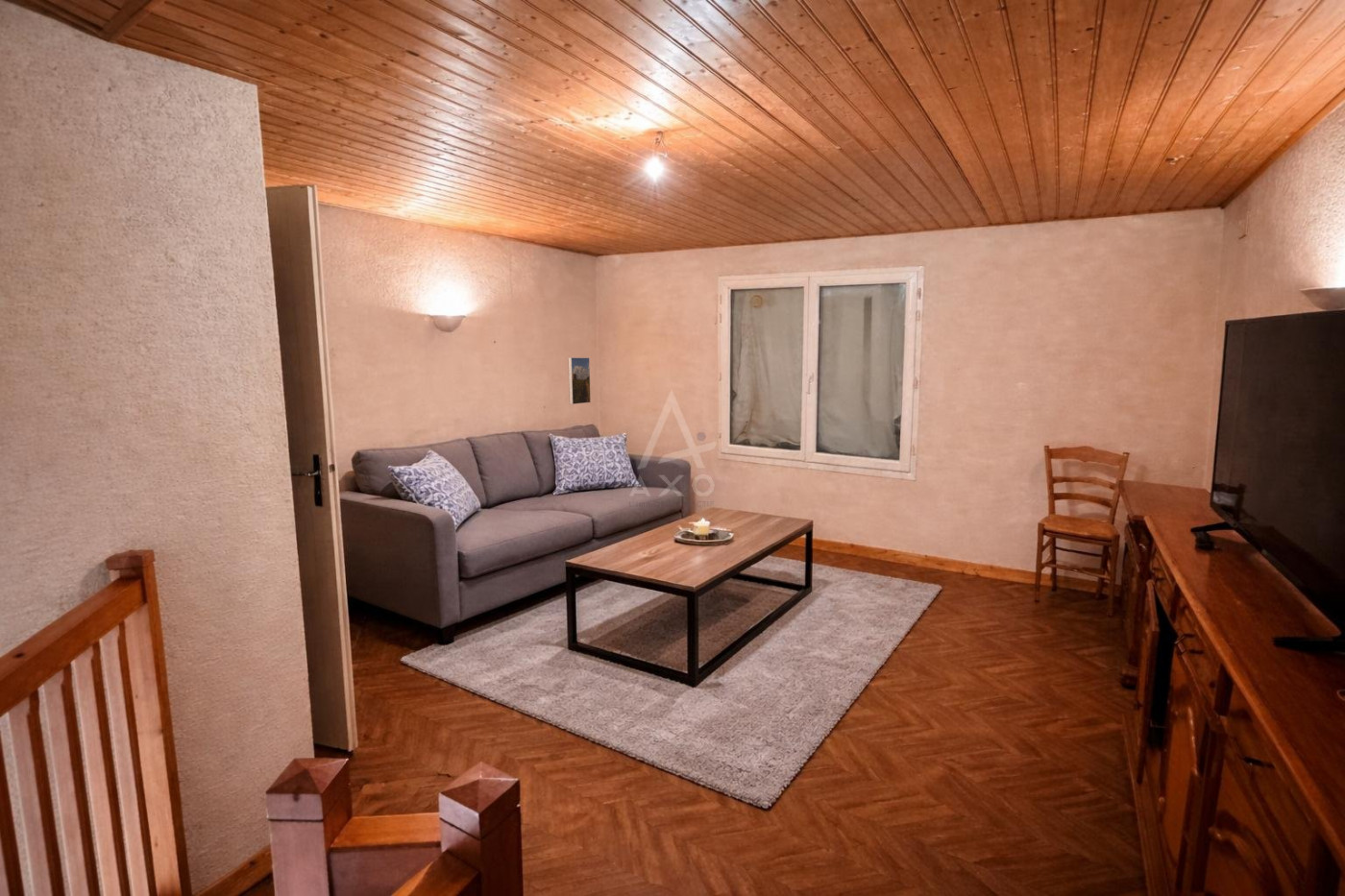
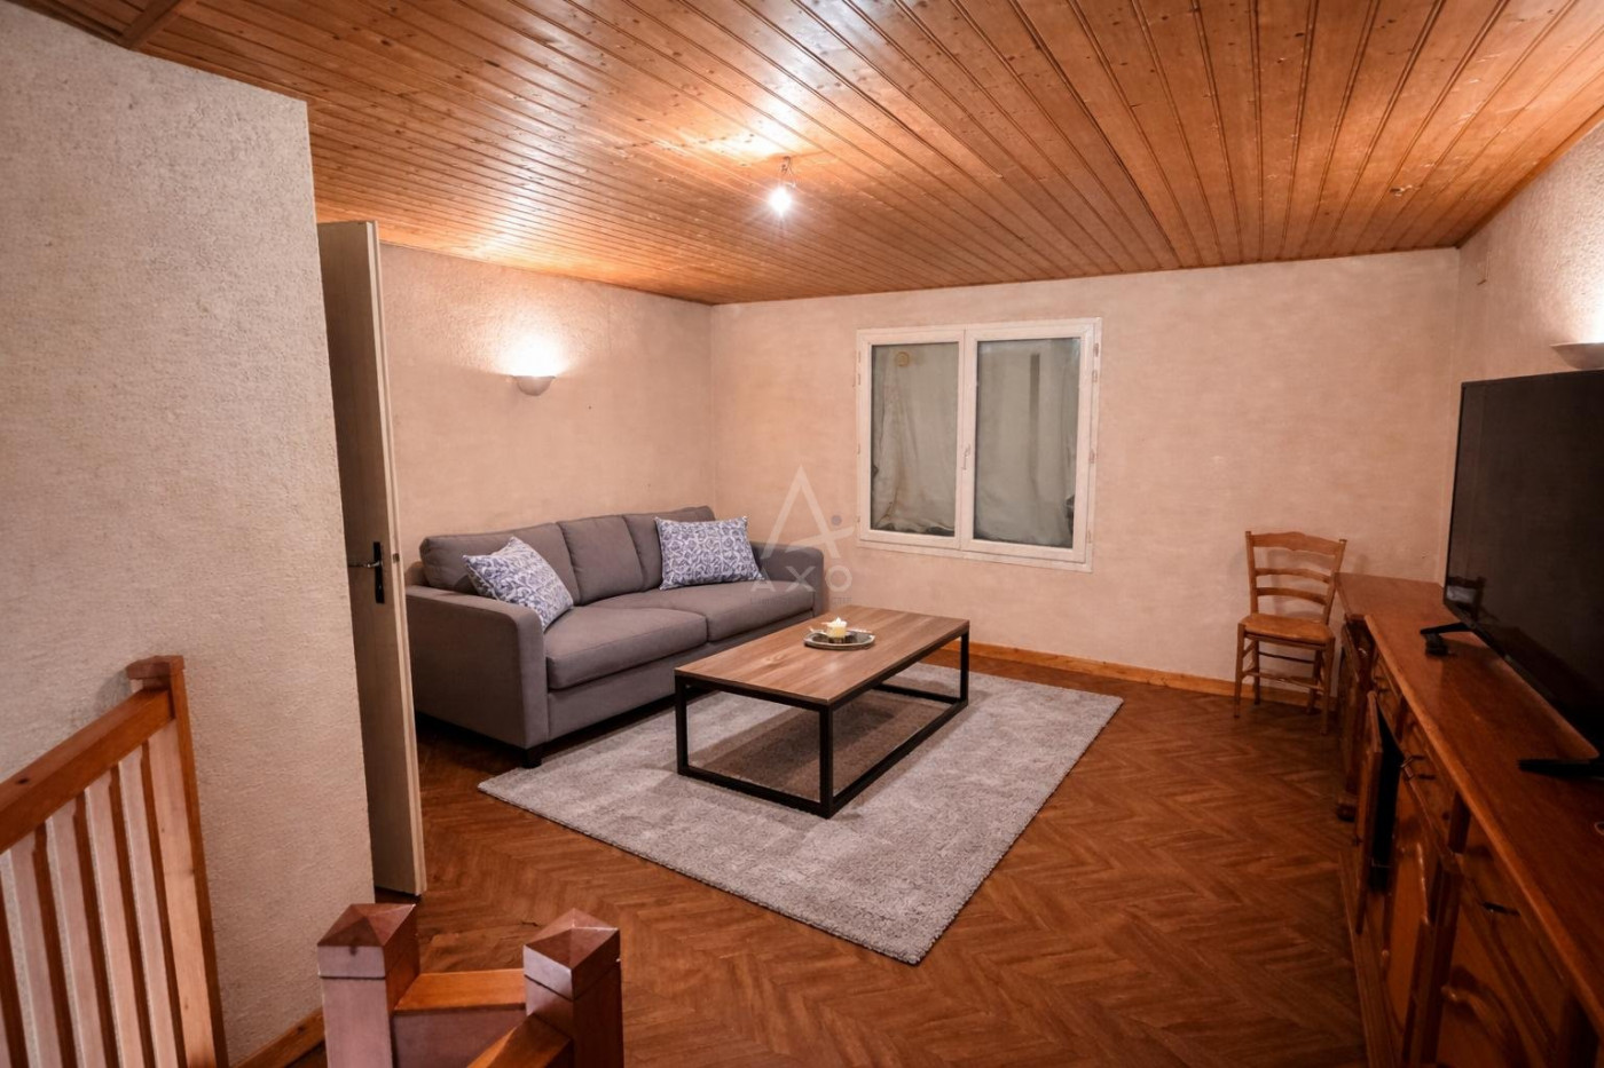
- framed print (579, 380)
